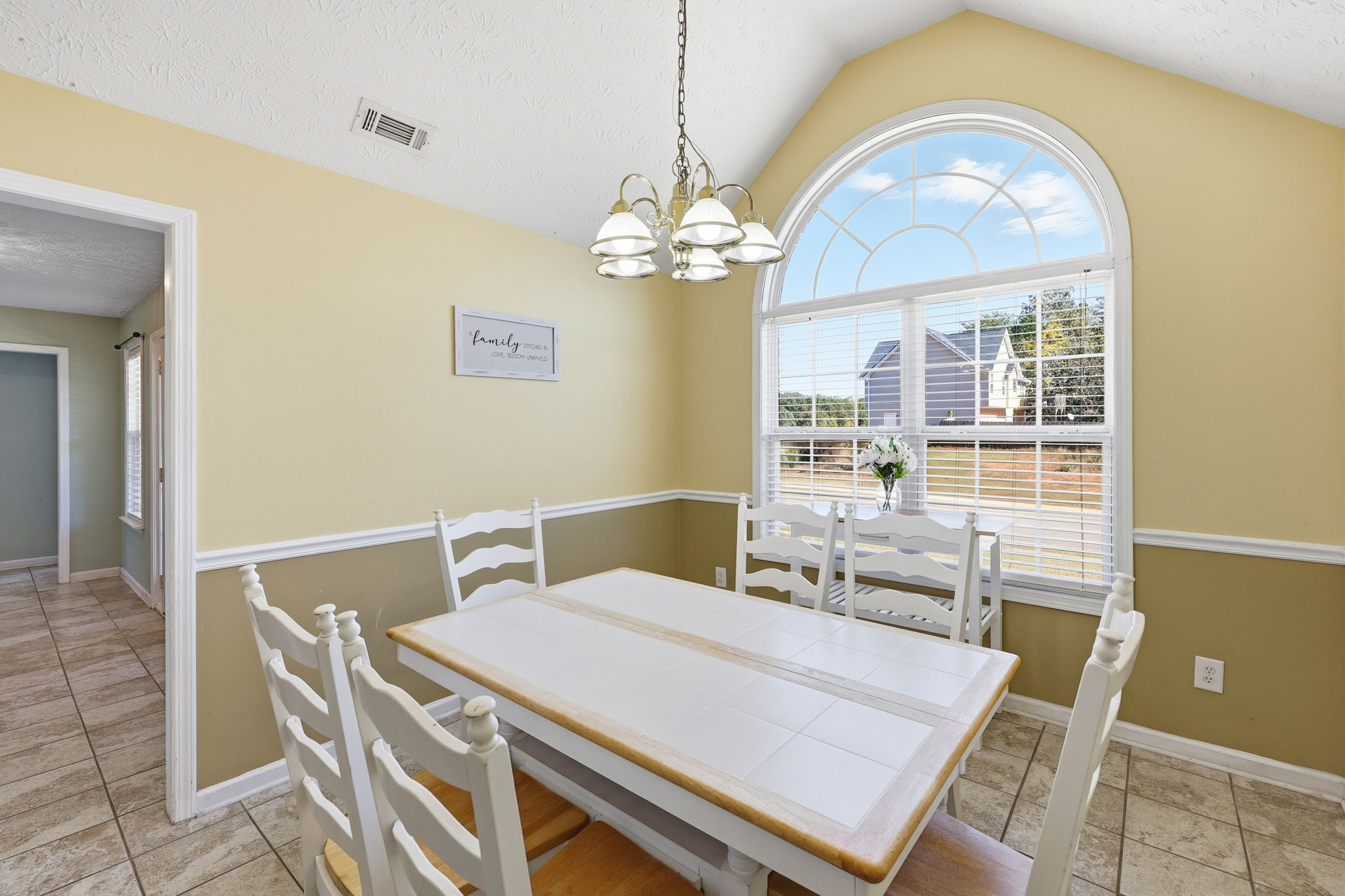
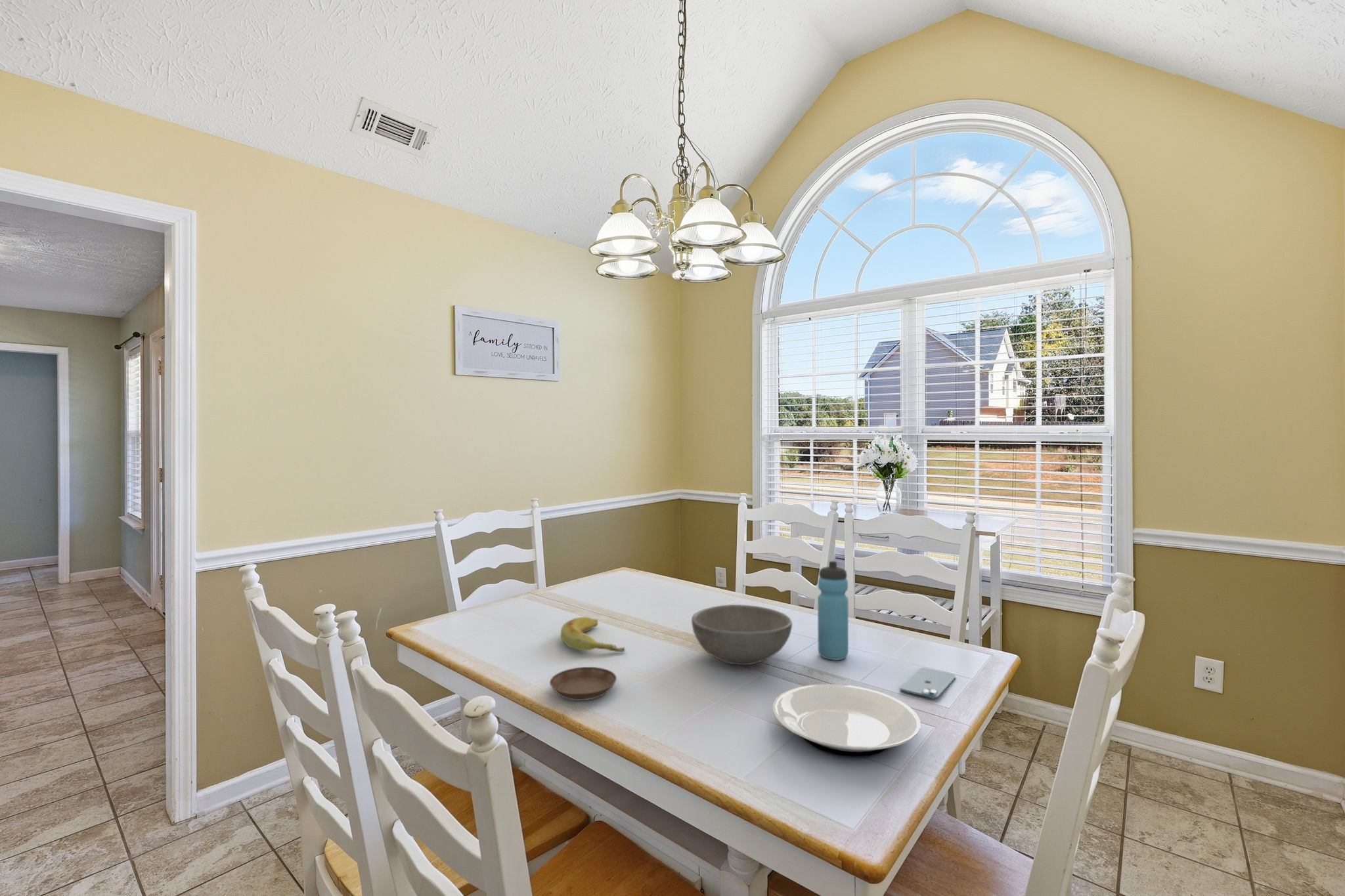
+ banana (592, 638)
+ water bottle (833, 608)
+ bowl (741, 638)
+ smartphone (928, 681)
+ saucer (583, 685)
+ plate (844, 723)
